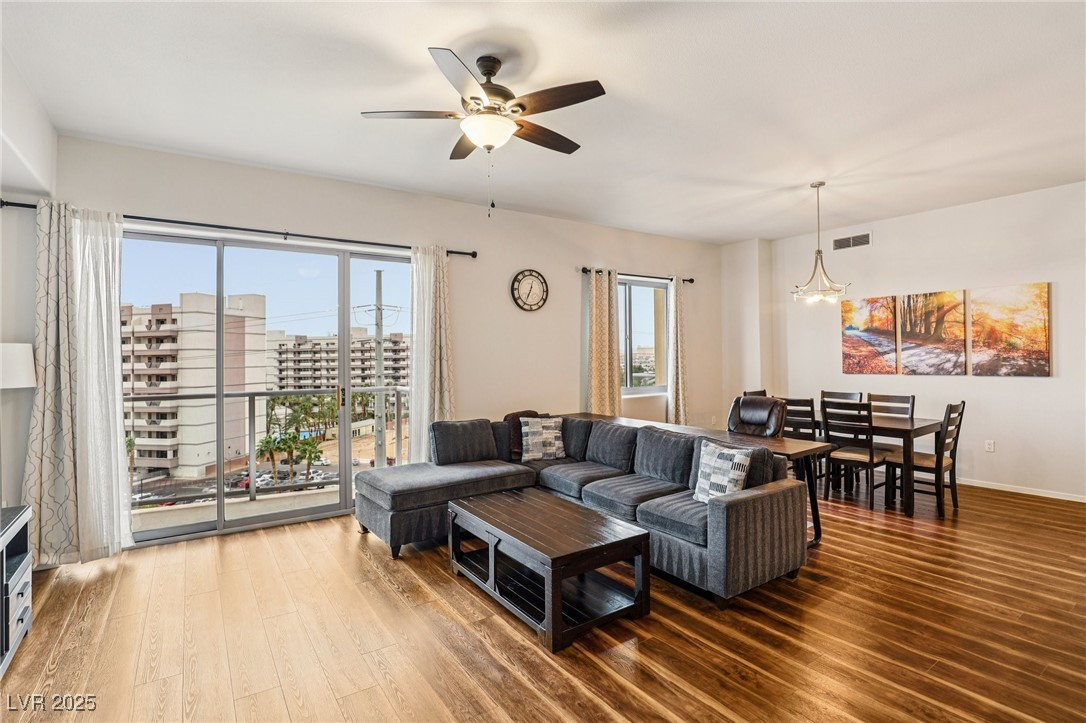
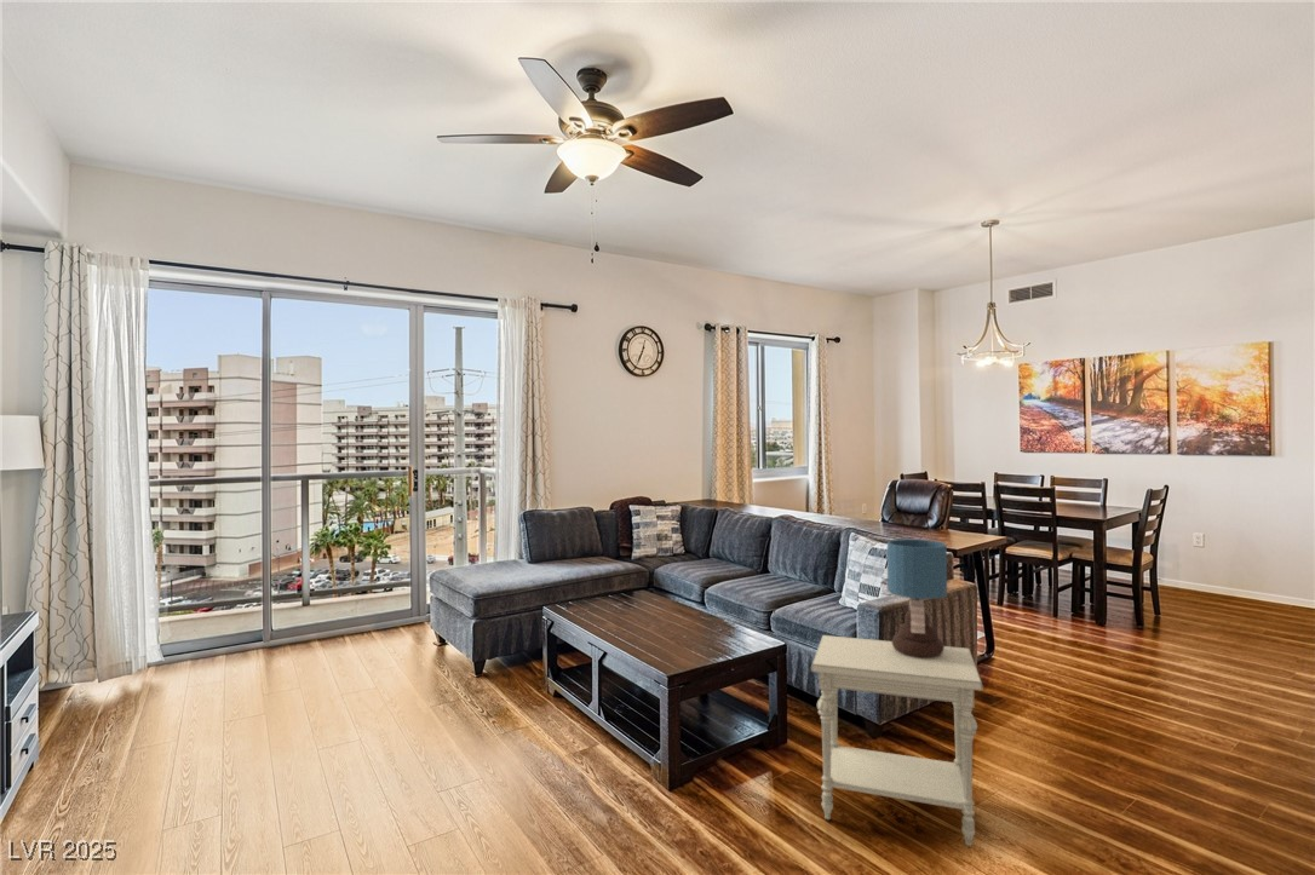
+ table lamp (917, 597)
+ side table (889, 753)
